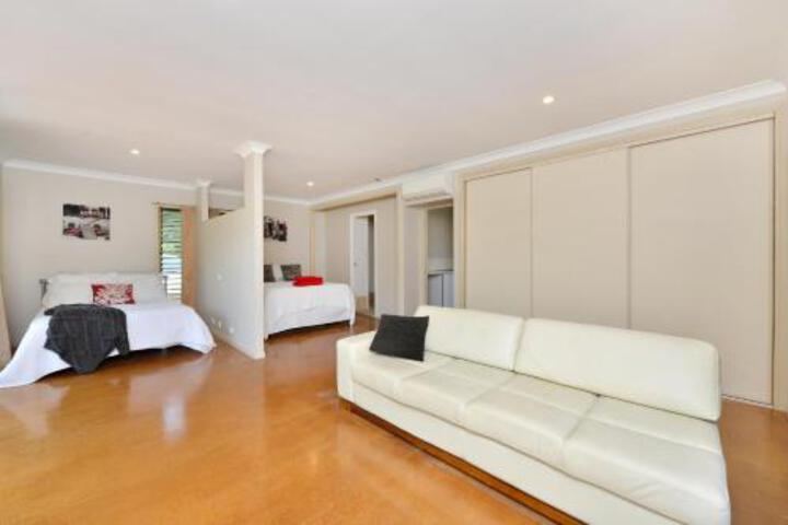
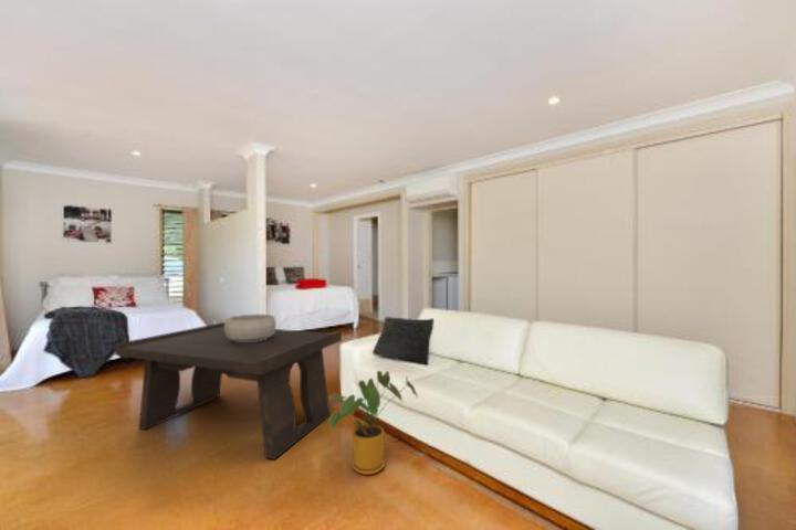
+ house plant (368, 420)
+ decorative bowl (251, 327)
+ coffee table (238, 378)
